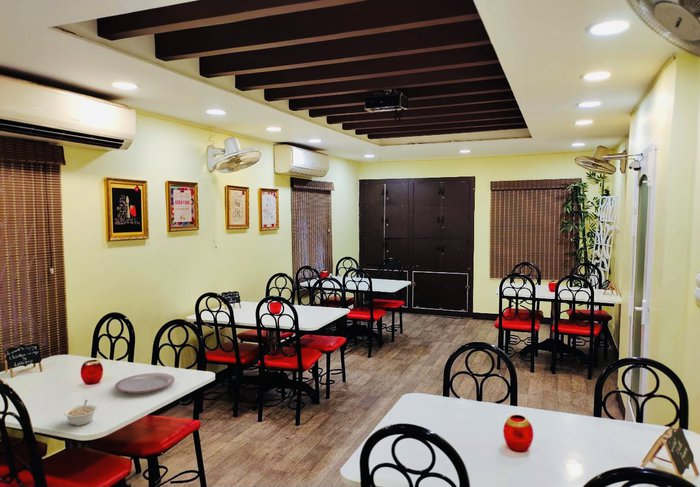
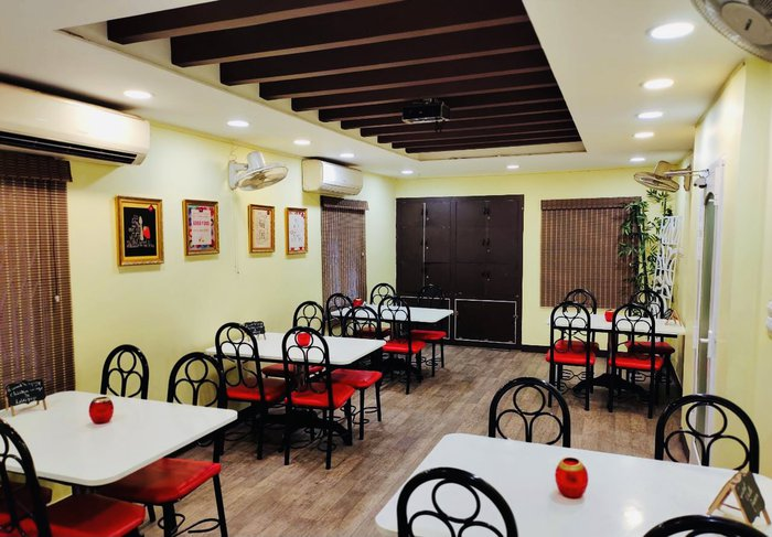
- legume (80, 414)
- plate (145, 384)
